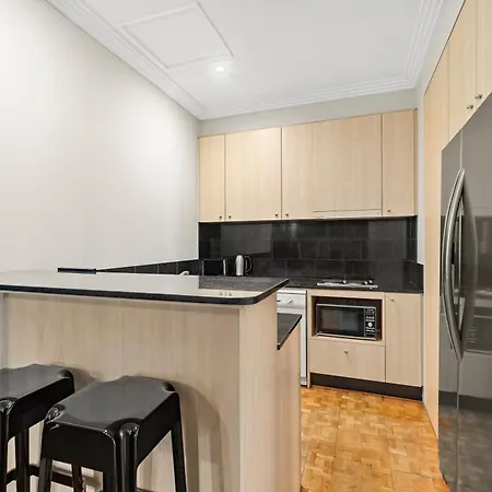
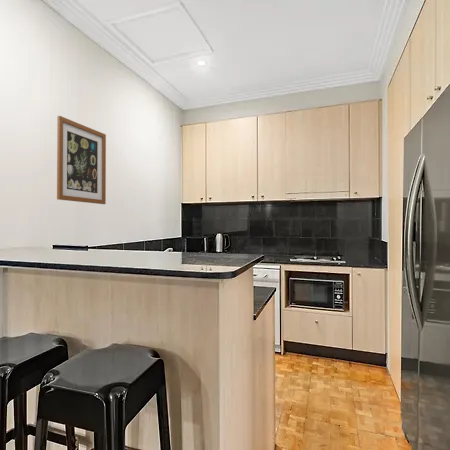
+ wall art (83, 163)
